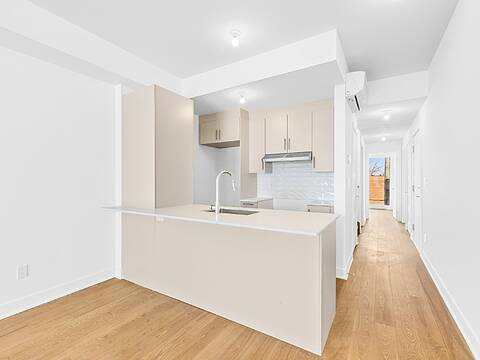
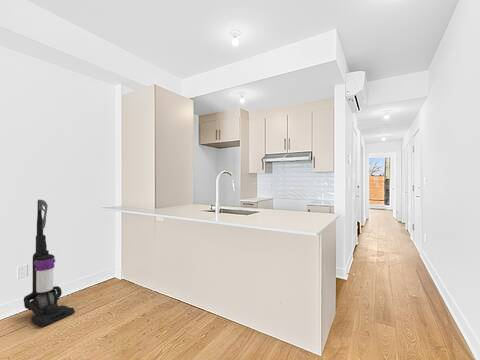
+ vacuum cleaner (47, 257)
